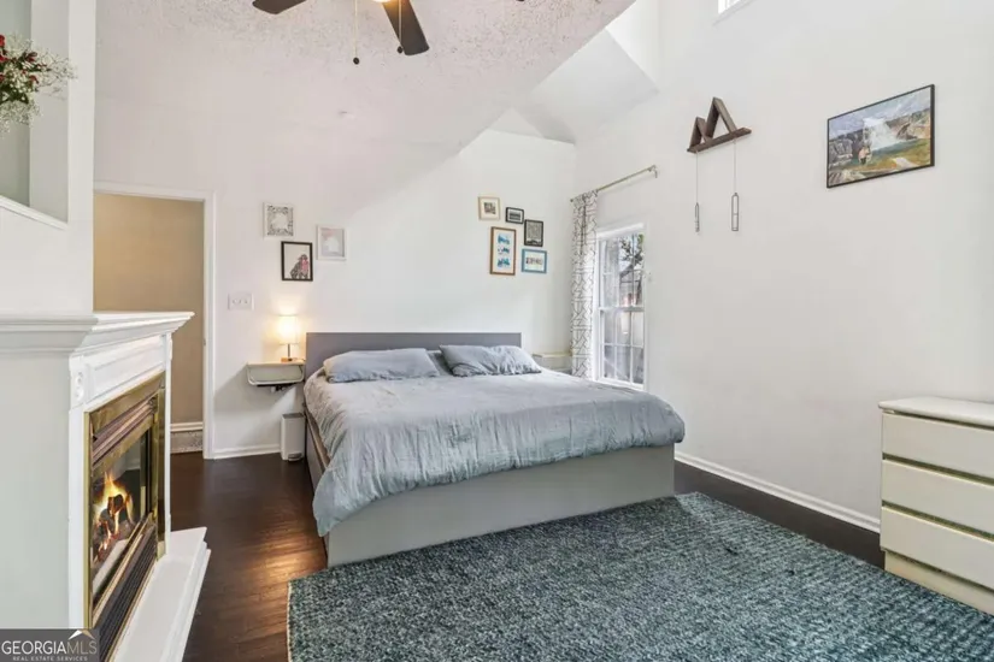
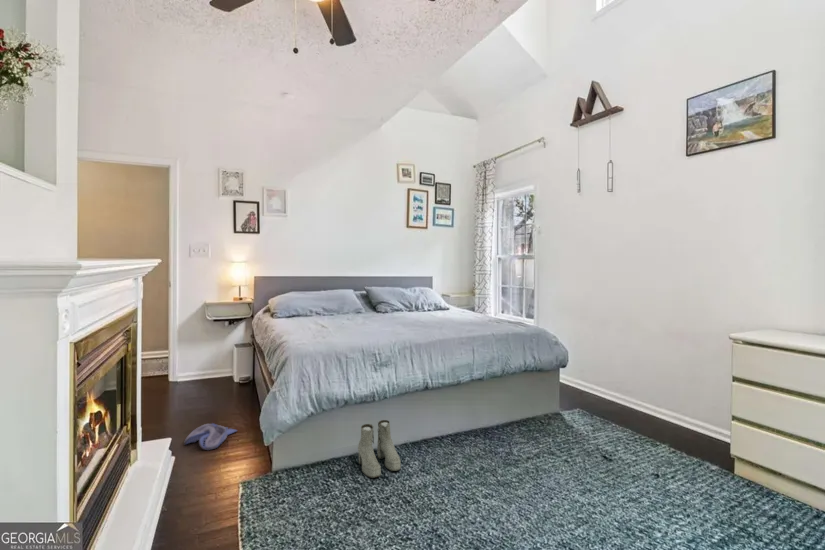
+ dental model (214, 432)
+ boots (379, 446)
